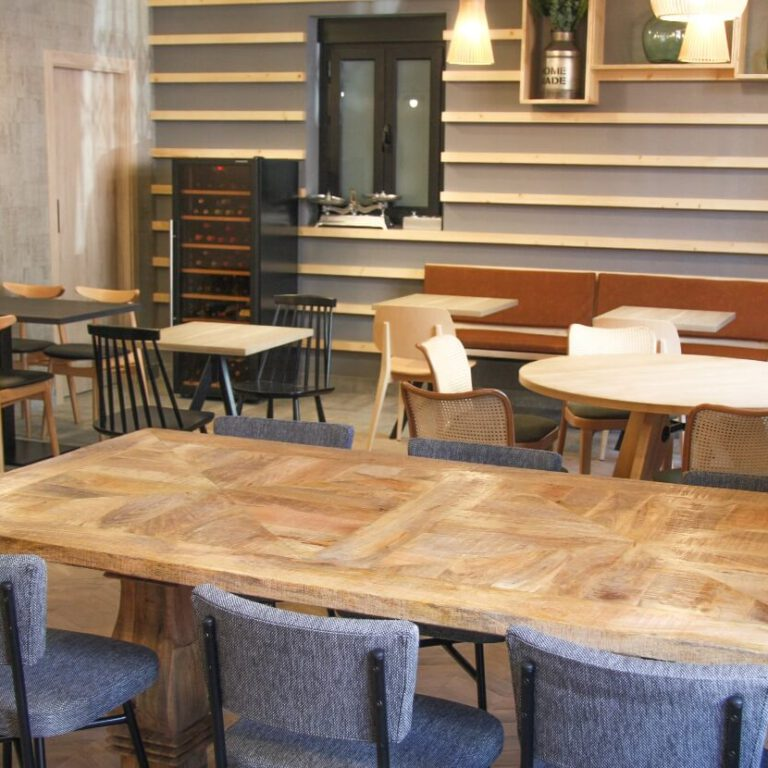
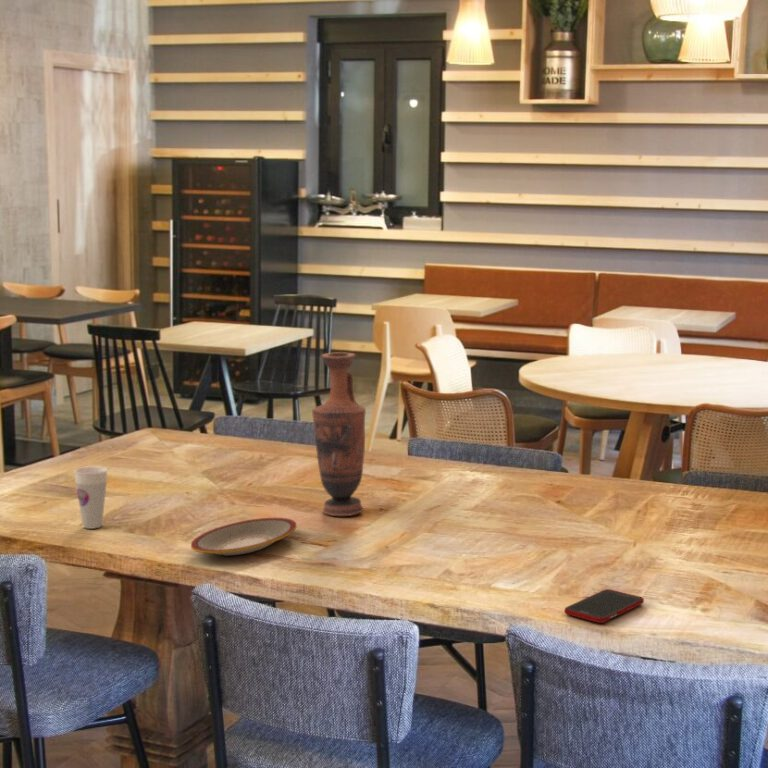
+ vase (338, 433)
+ cell phone (604, 605)
+ plate (245, 539)
+ cup (91, 498)
